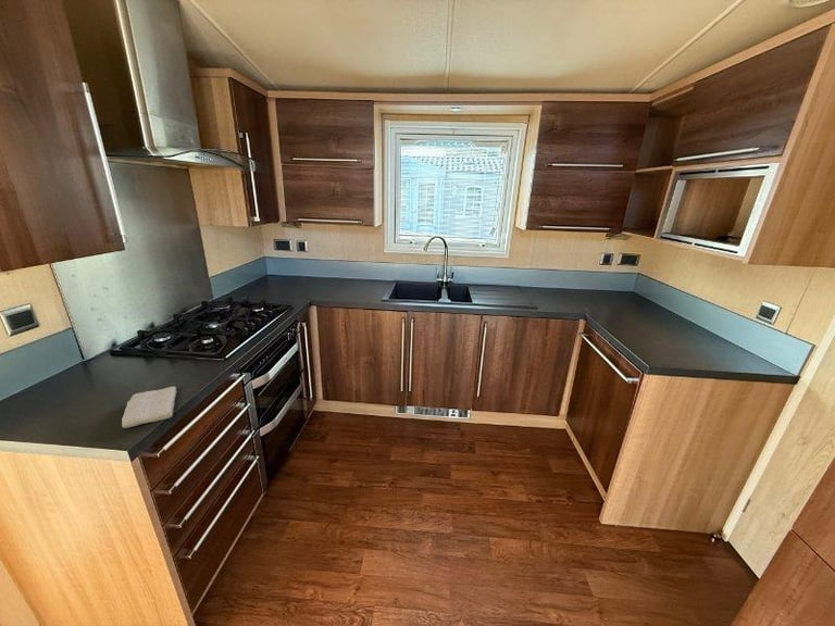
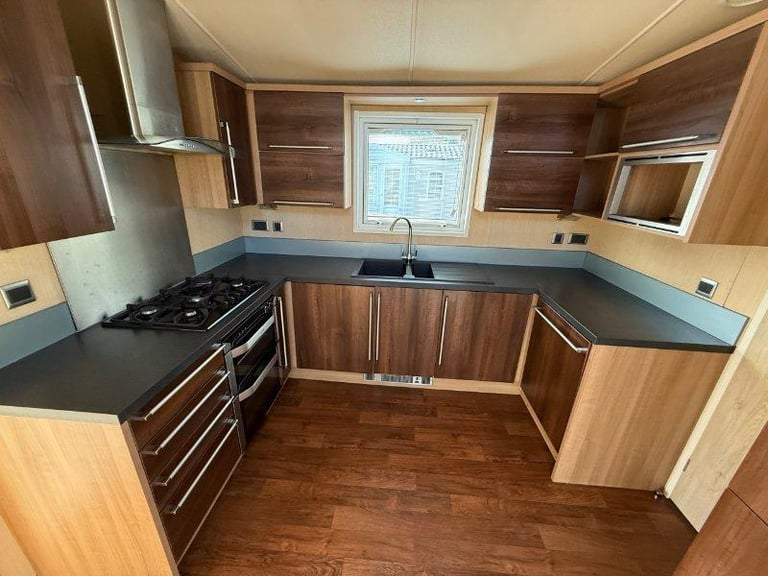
- washcloth (151, 404)
